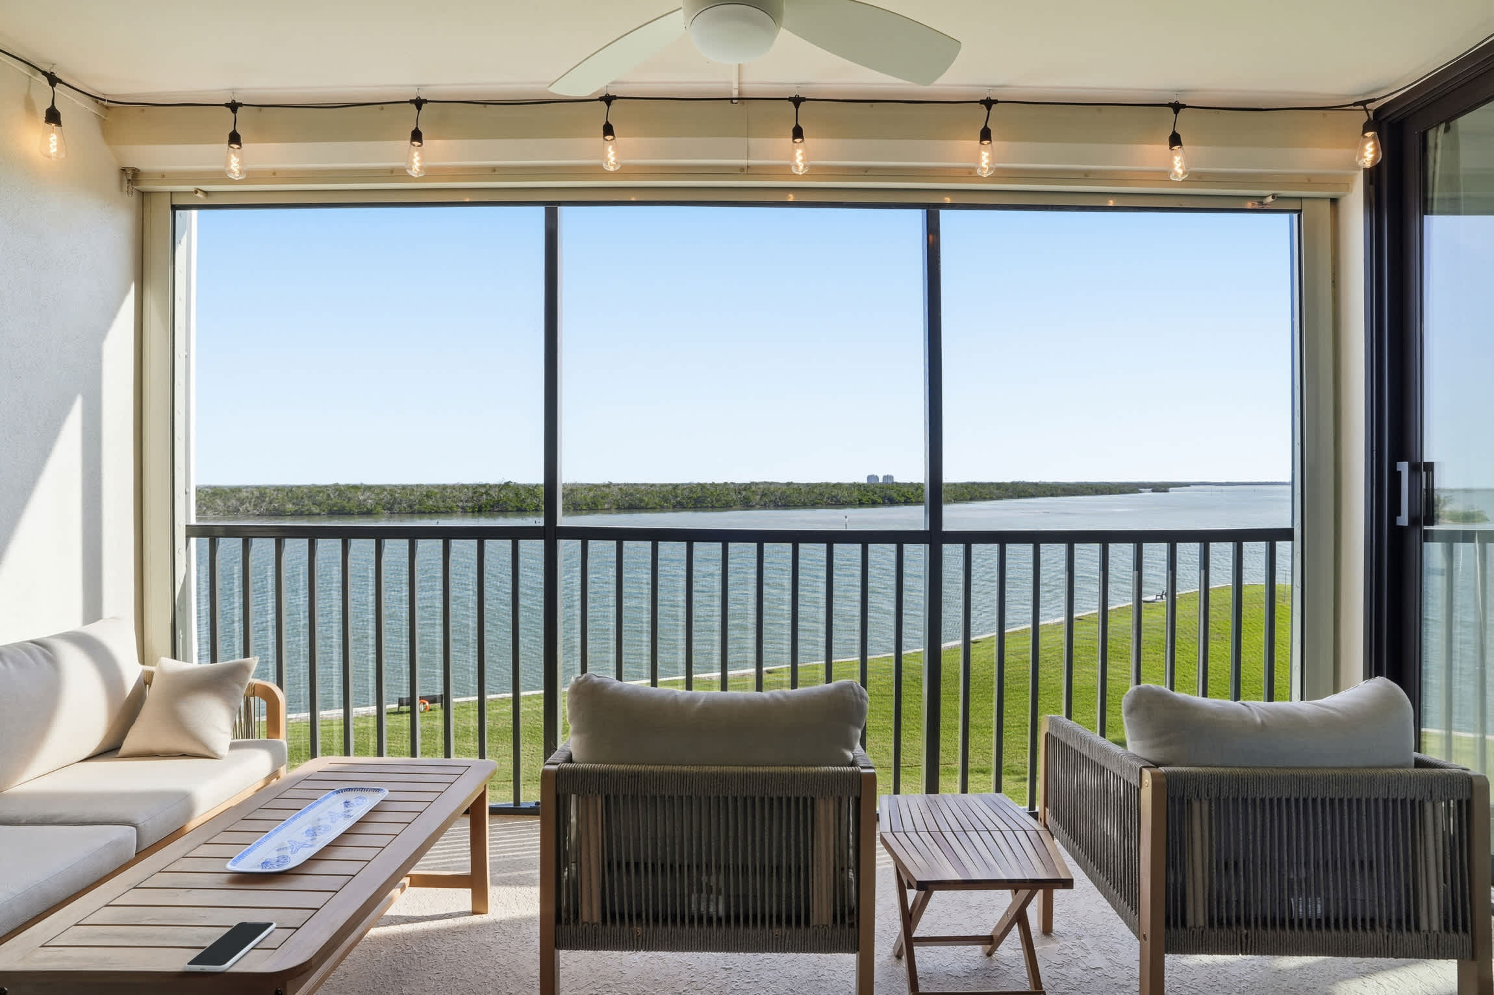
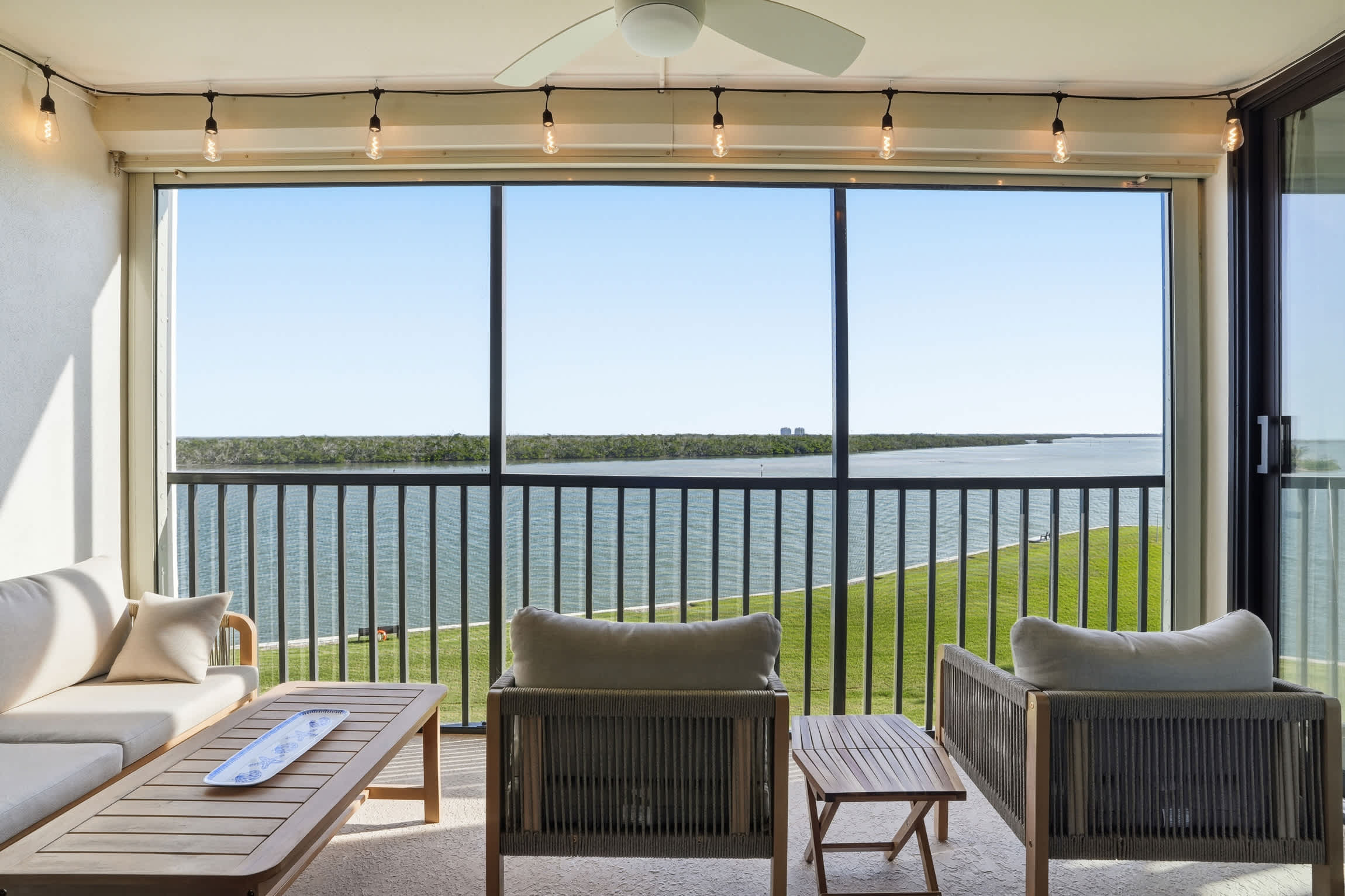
- smartphone (232, 945)
